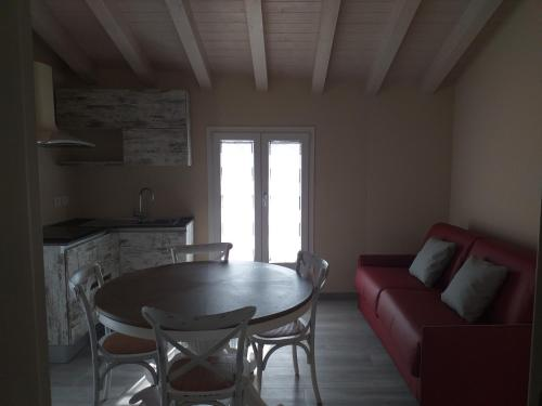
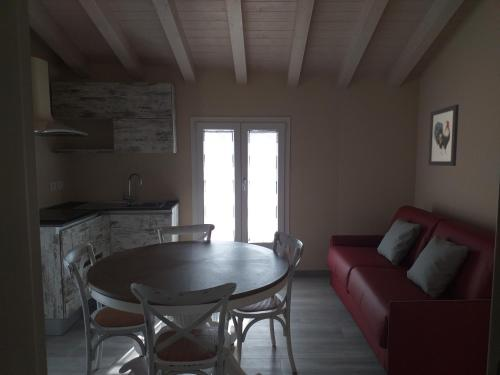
+ wall art (442, 137)
